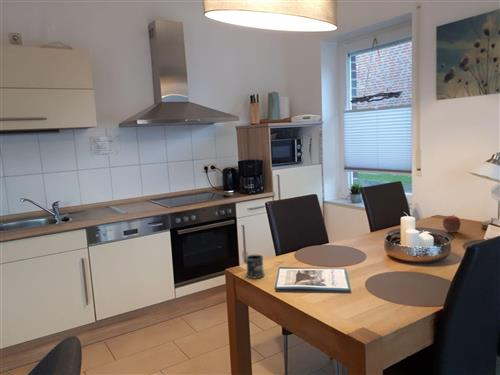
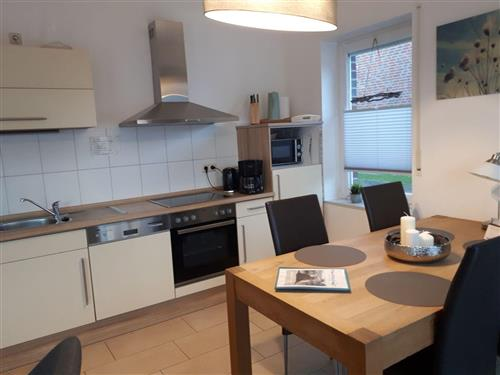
- mug (251, 263)
- apple (451, 223)
